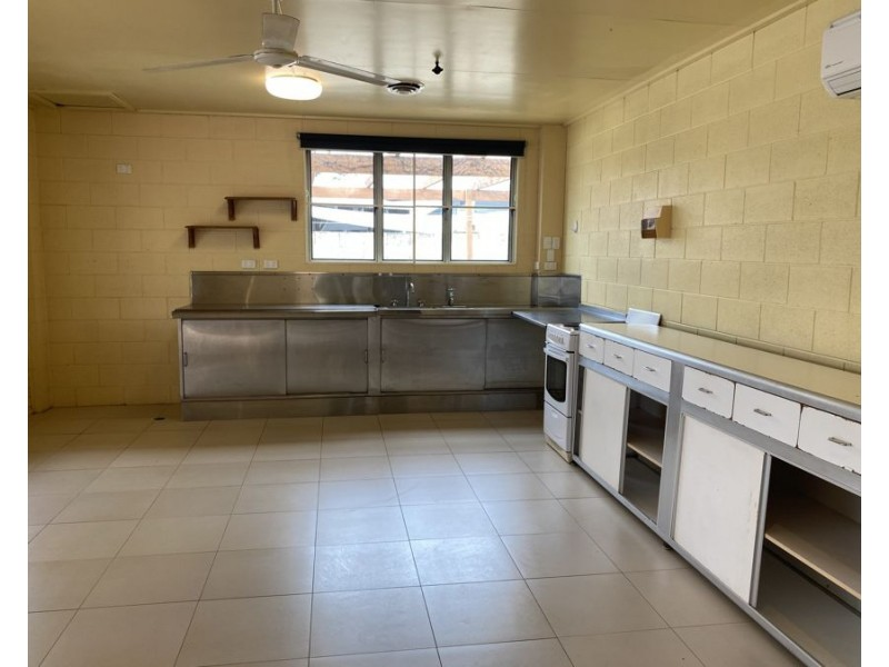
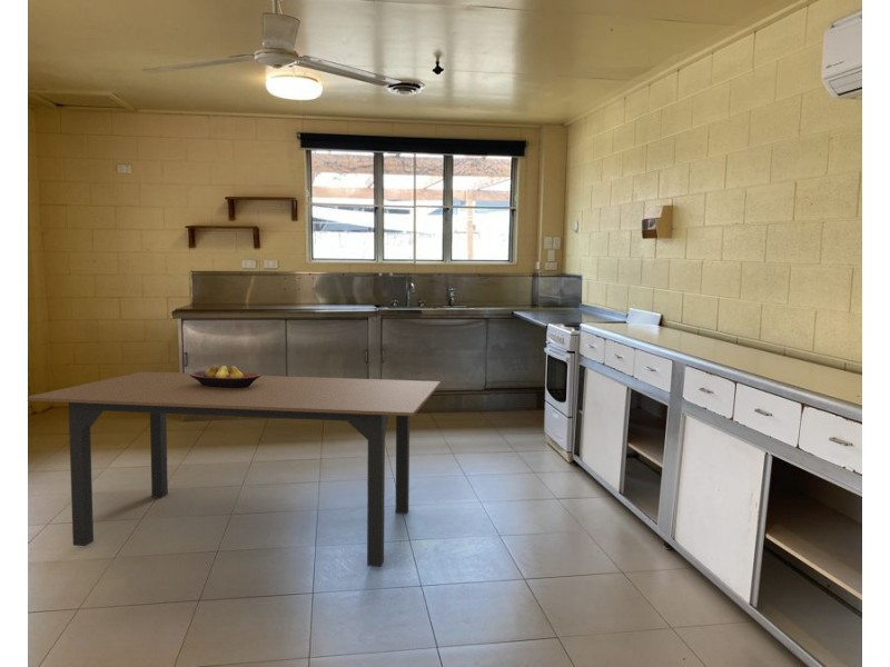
+ dining table (263, 417)
+ fruit bowl (225, 375)
